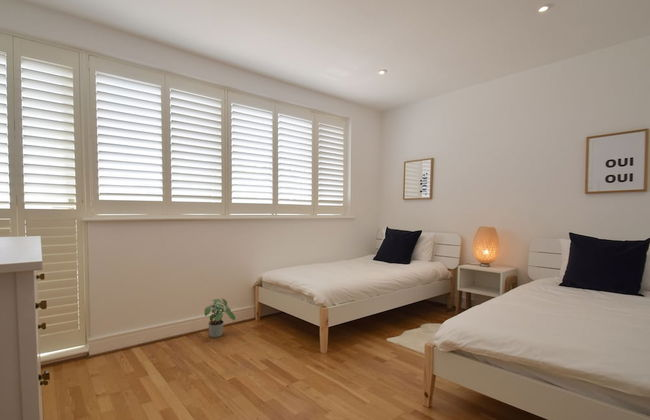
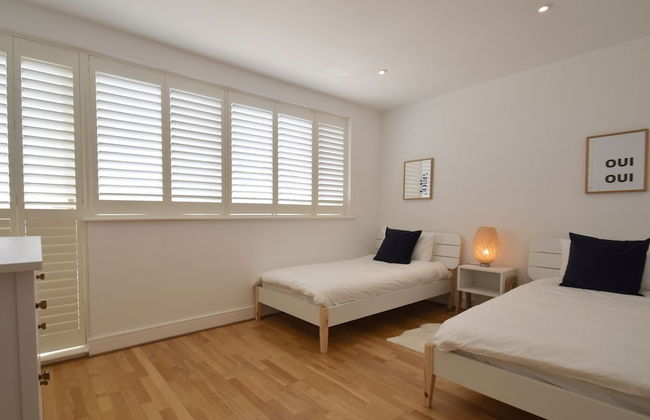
- potted plant (218, 318)
